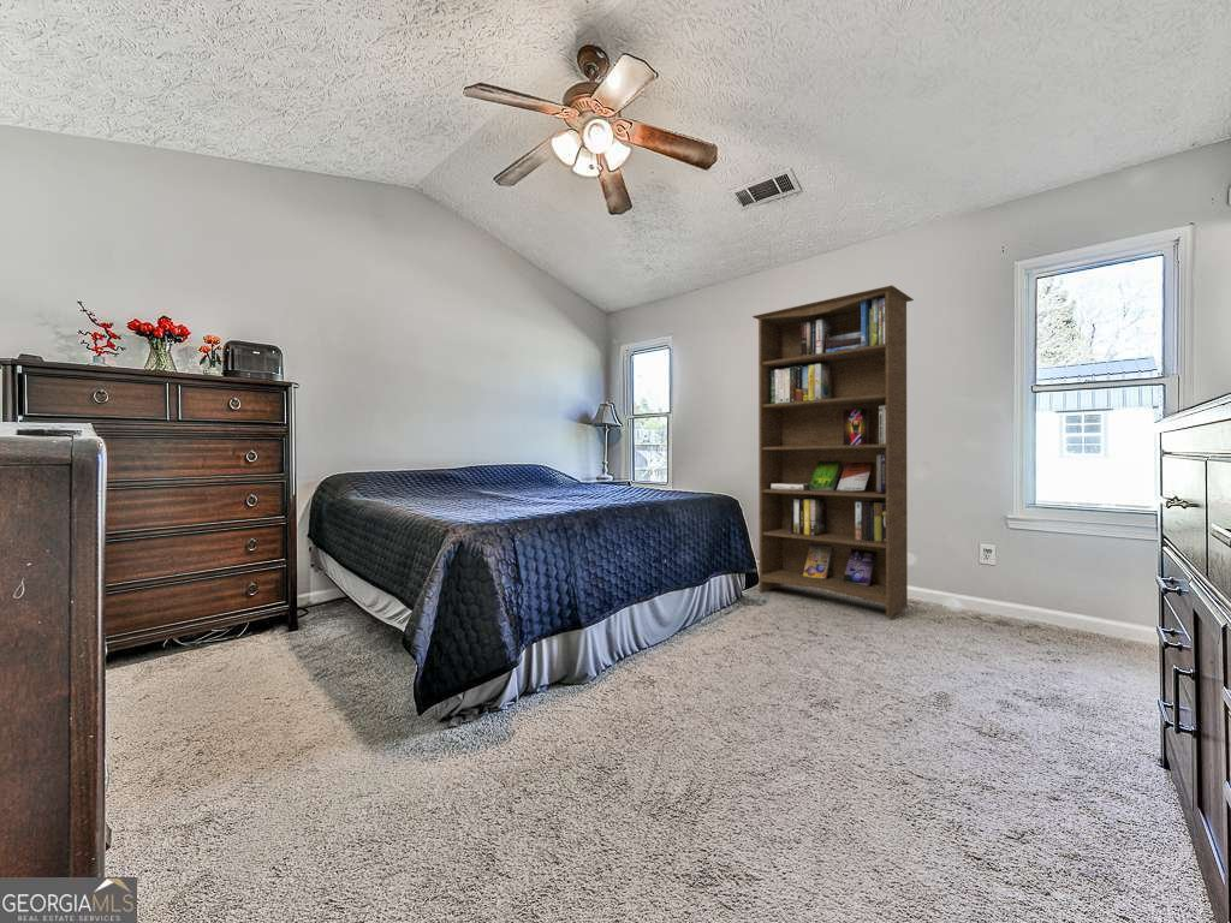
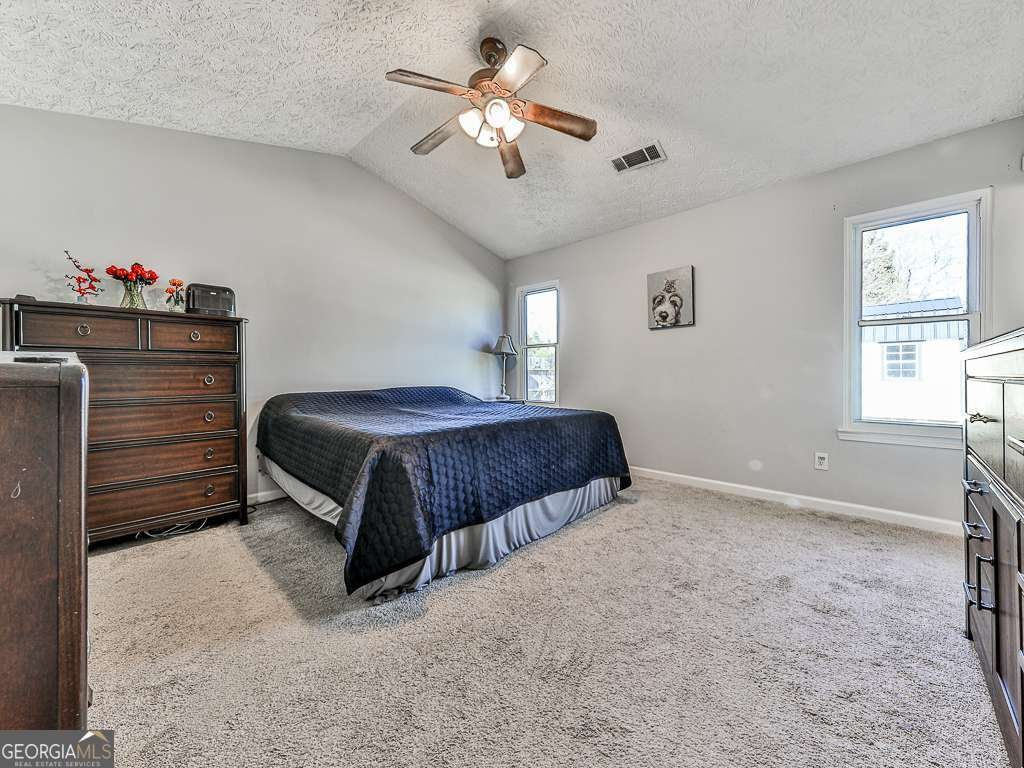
- bookcase (828, 453)
